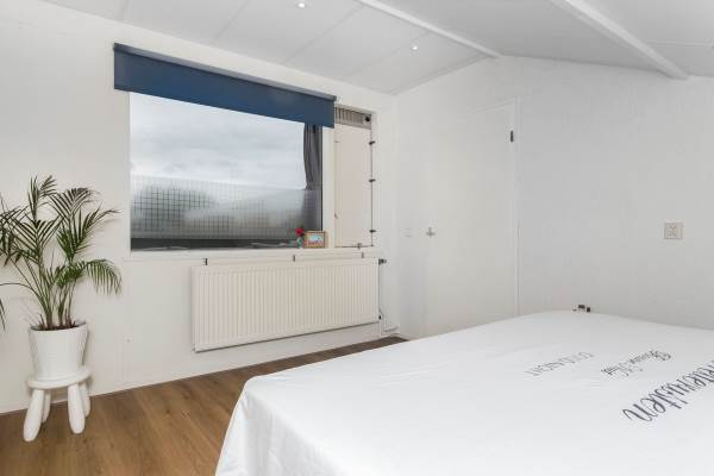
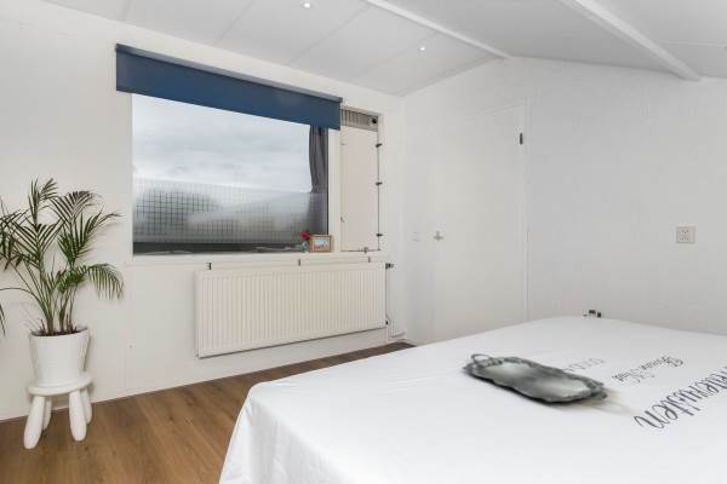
+ serving tray (528, 375)
